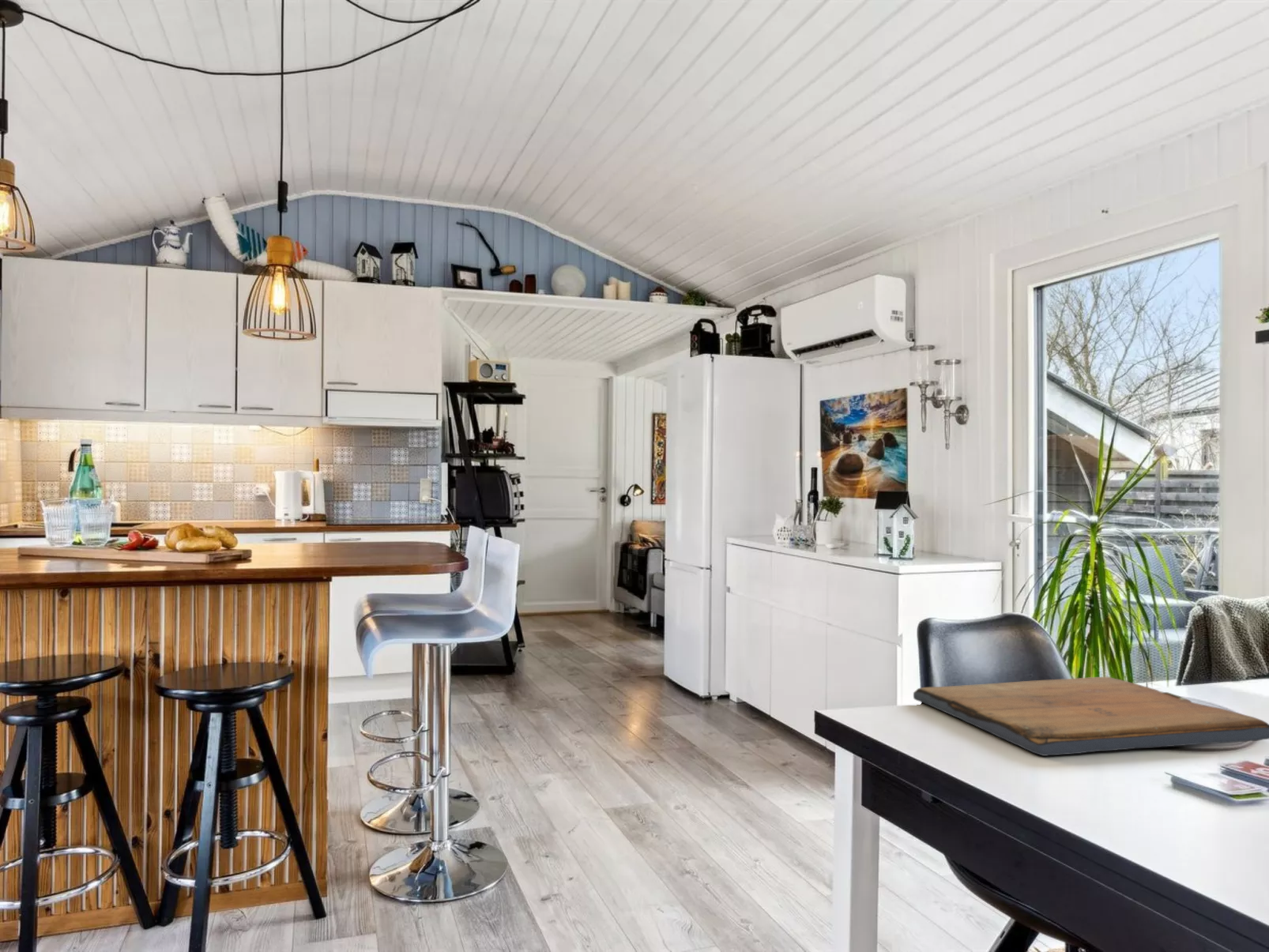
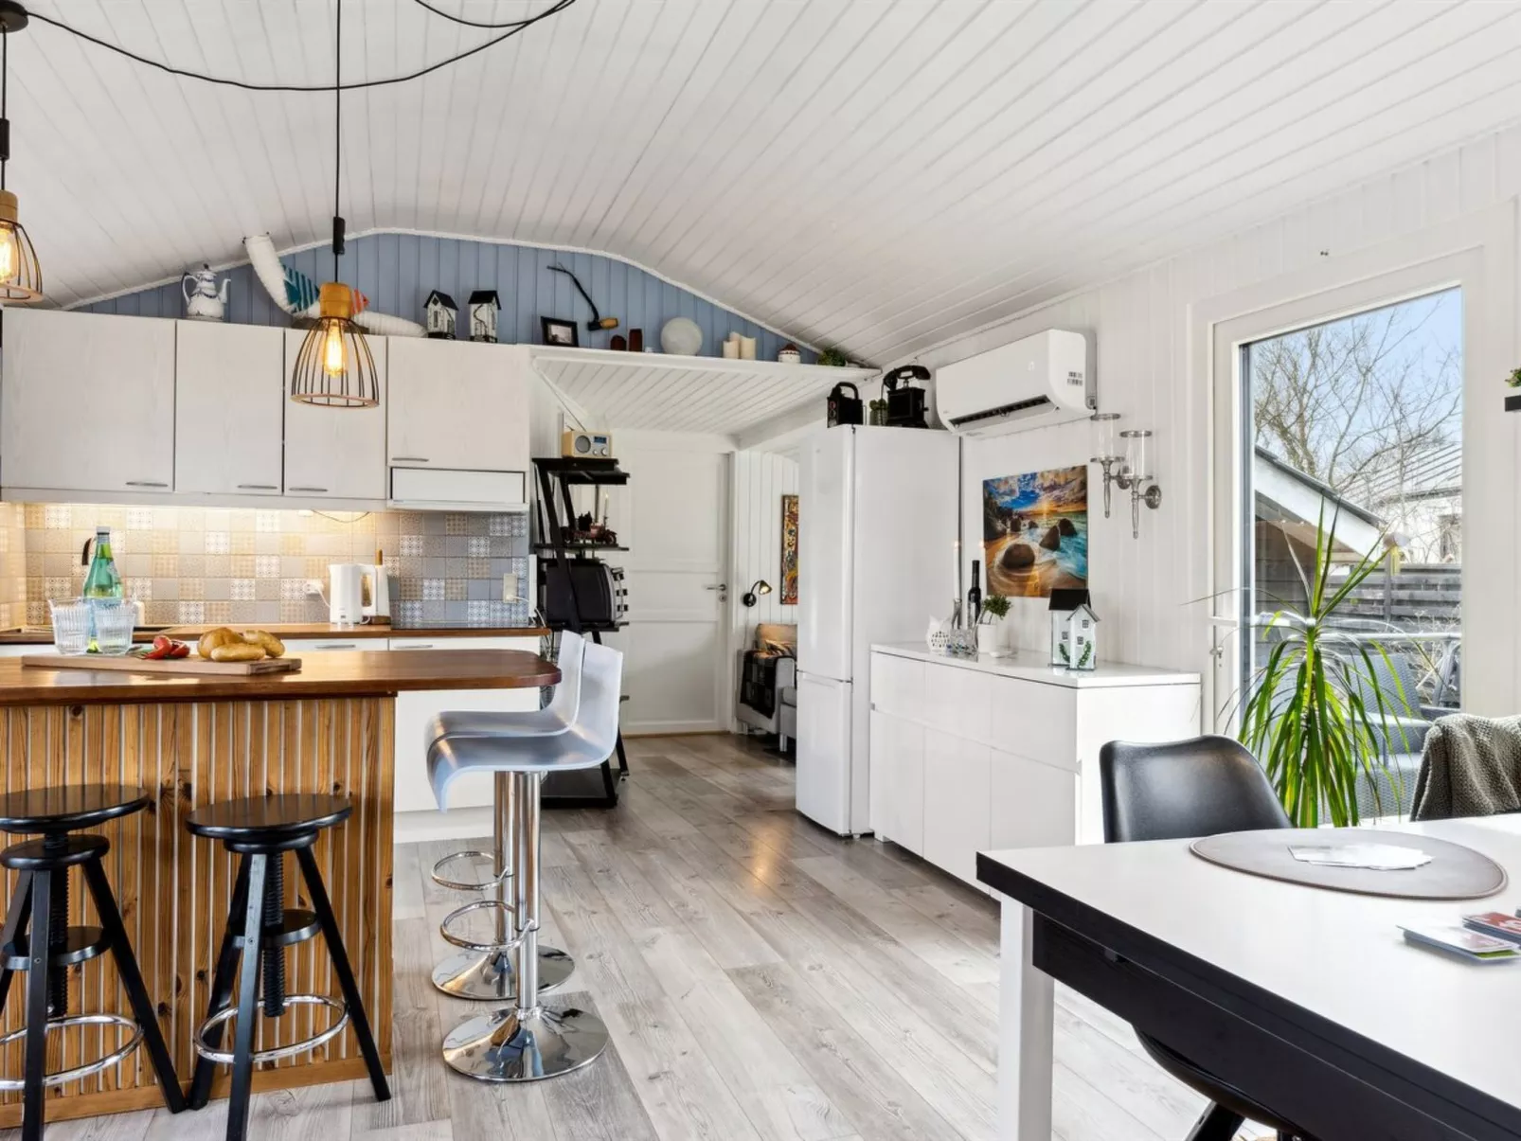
- religious icon (1078, 709)
